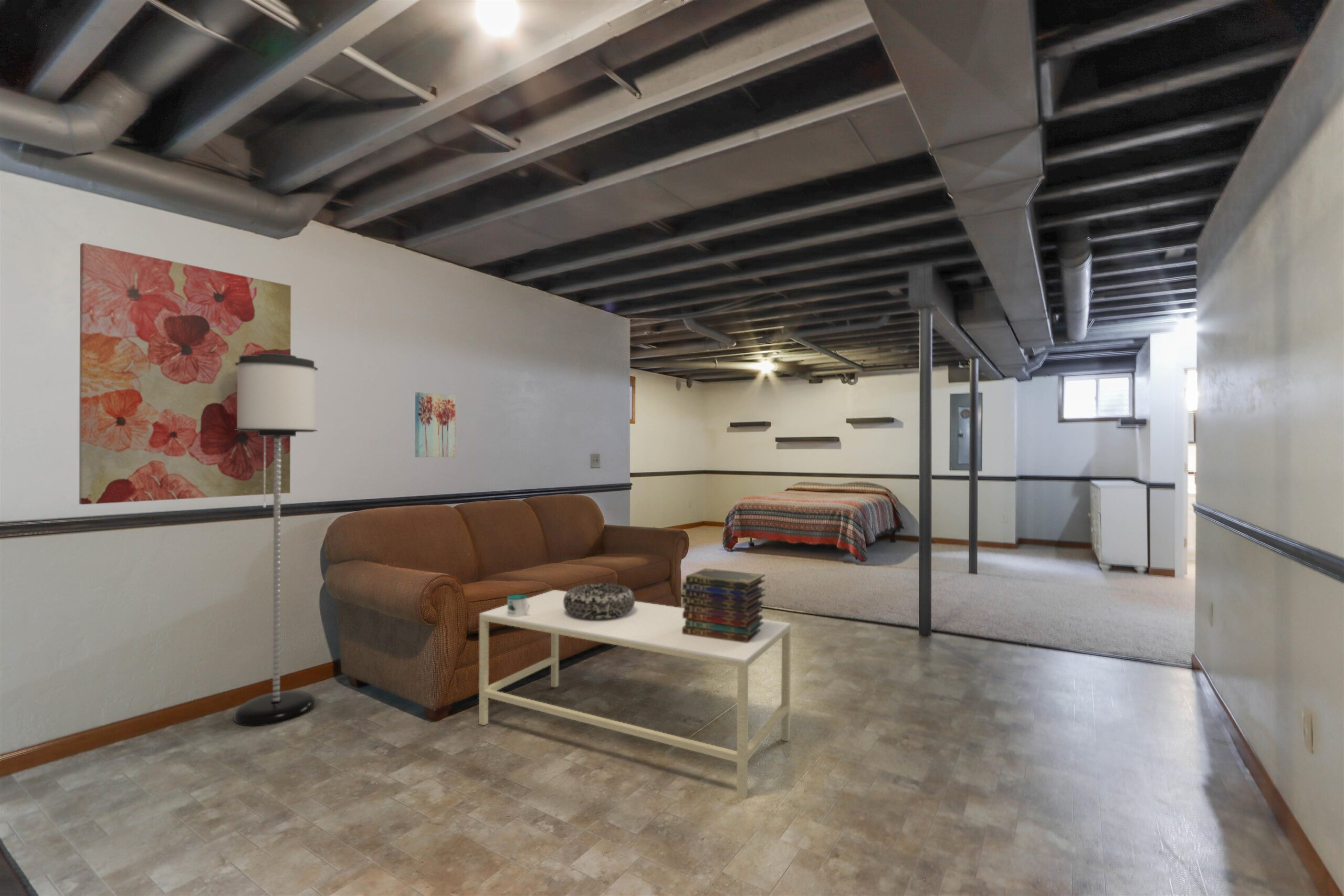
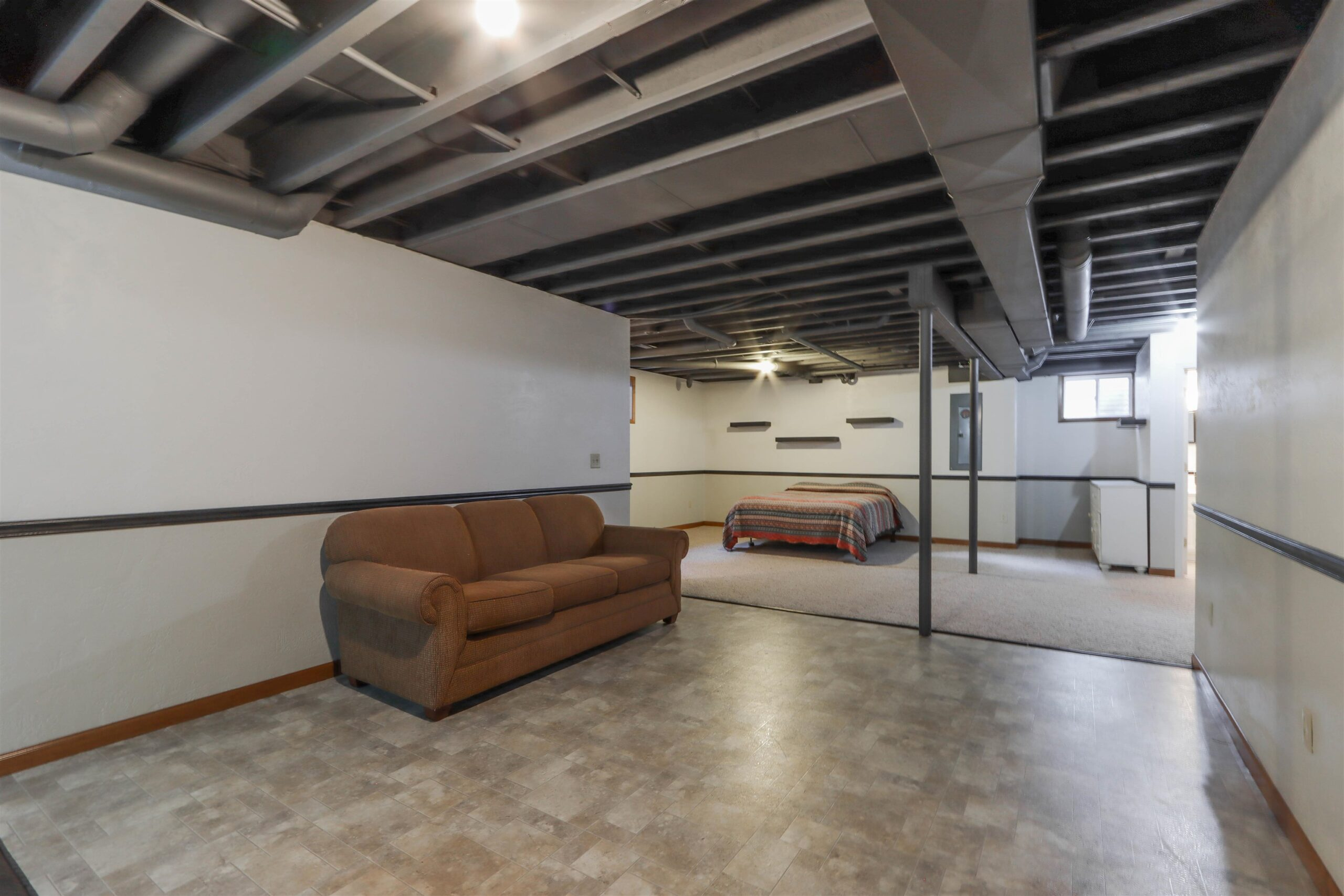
- mug (519, 605)
- book stack (724, 603)
- coffee table (635, 648)
- decorative bowl (599, 600)
- wall art (436, 425)
- floor lamp (277, 533)
- wall art (197, 383)
